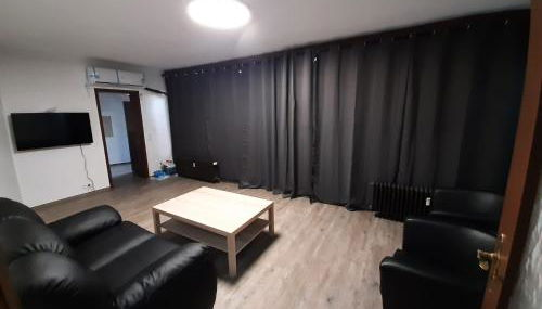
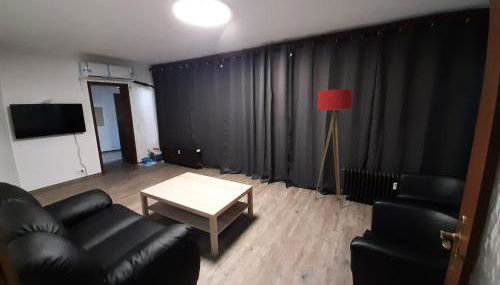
+ floor lamp (333, 147)
